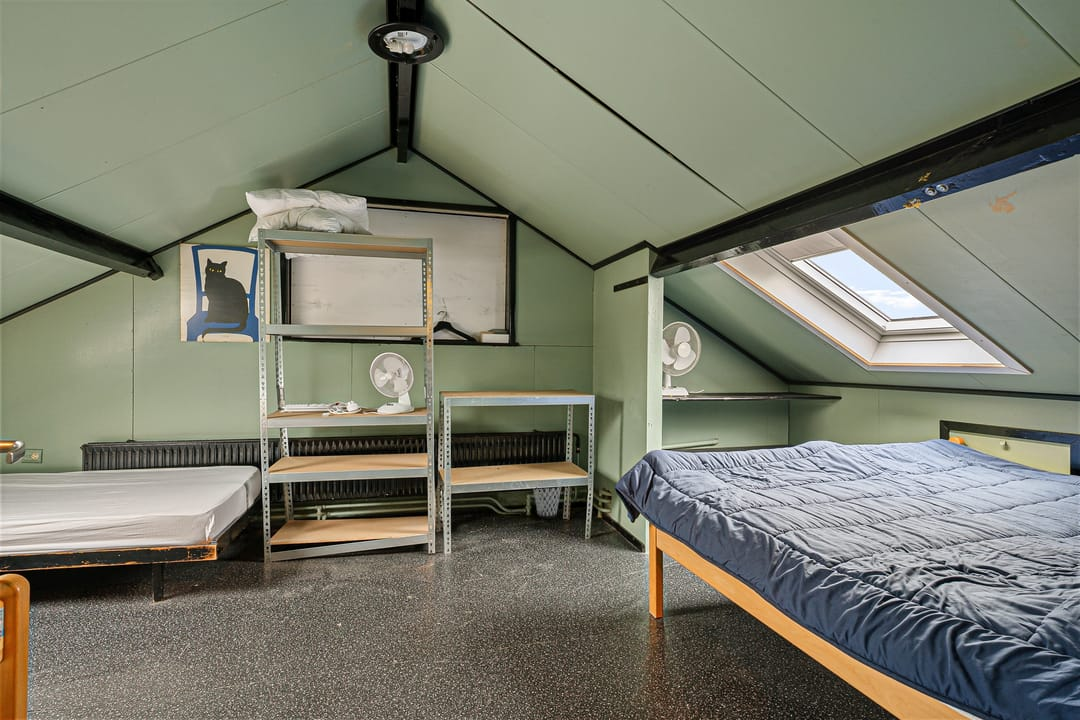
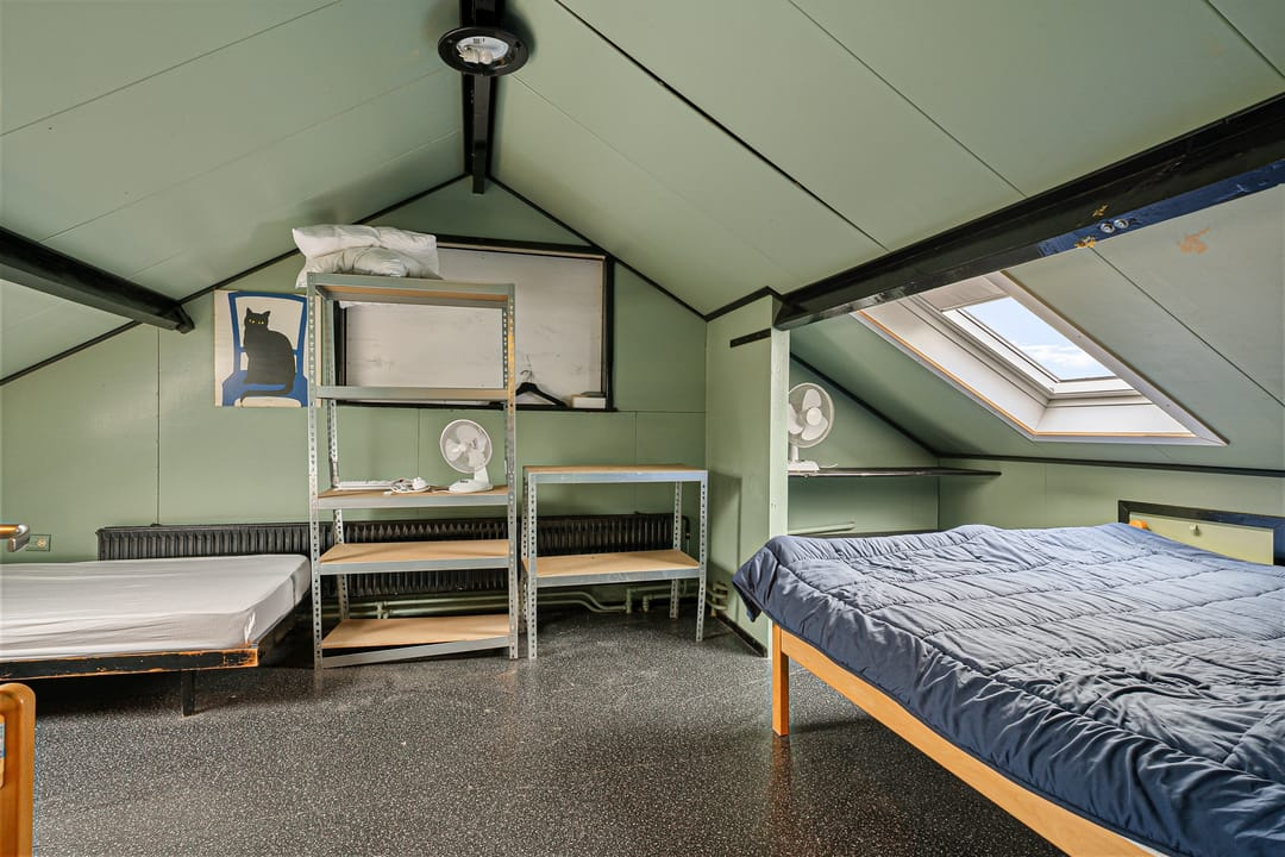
- wastebasket (546, 499)
